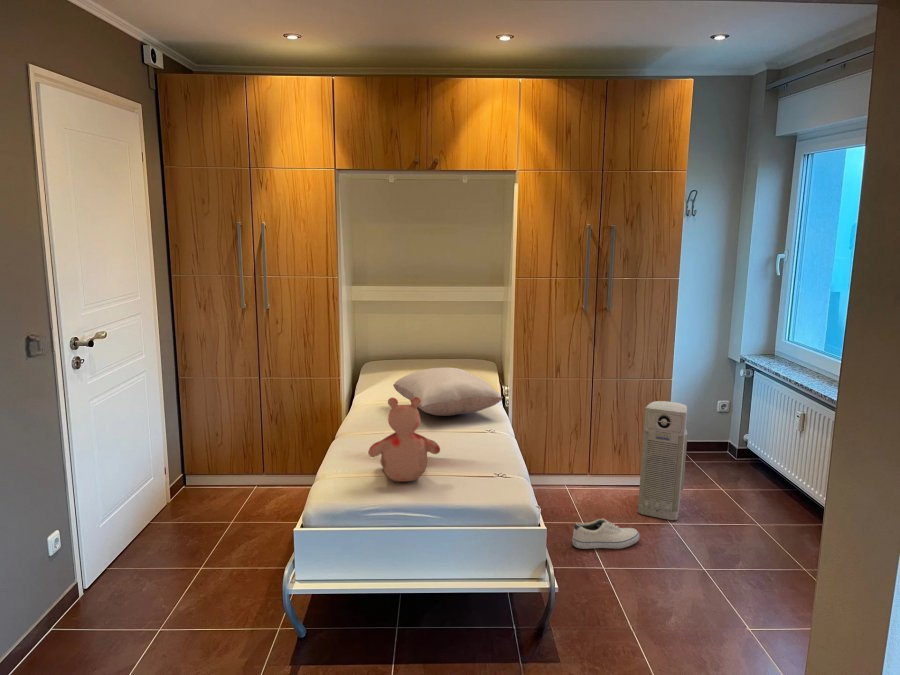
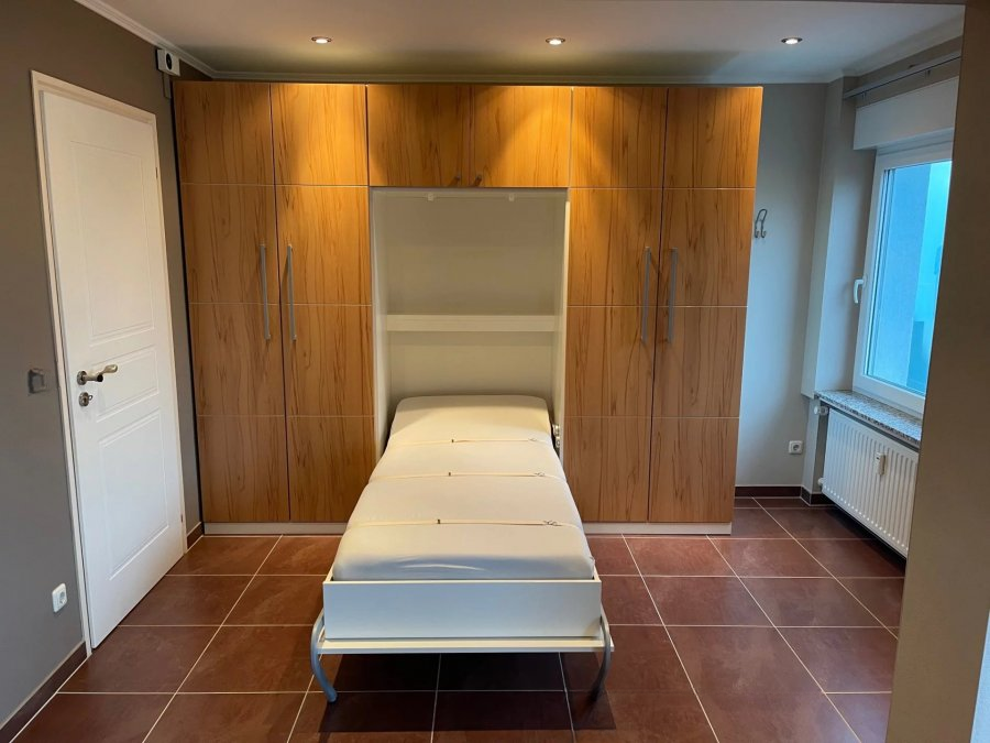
- shoe (606, 531)
- air purifier (664, 456)
- pillow (445, 390)
- teddy bear (403, 435)
